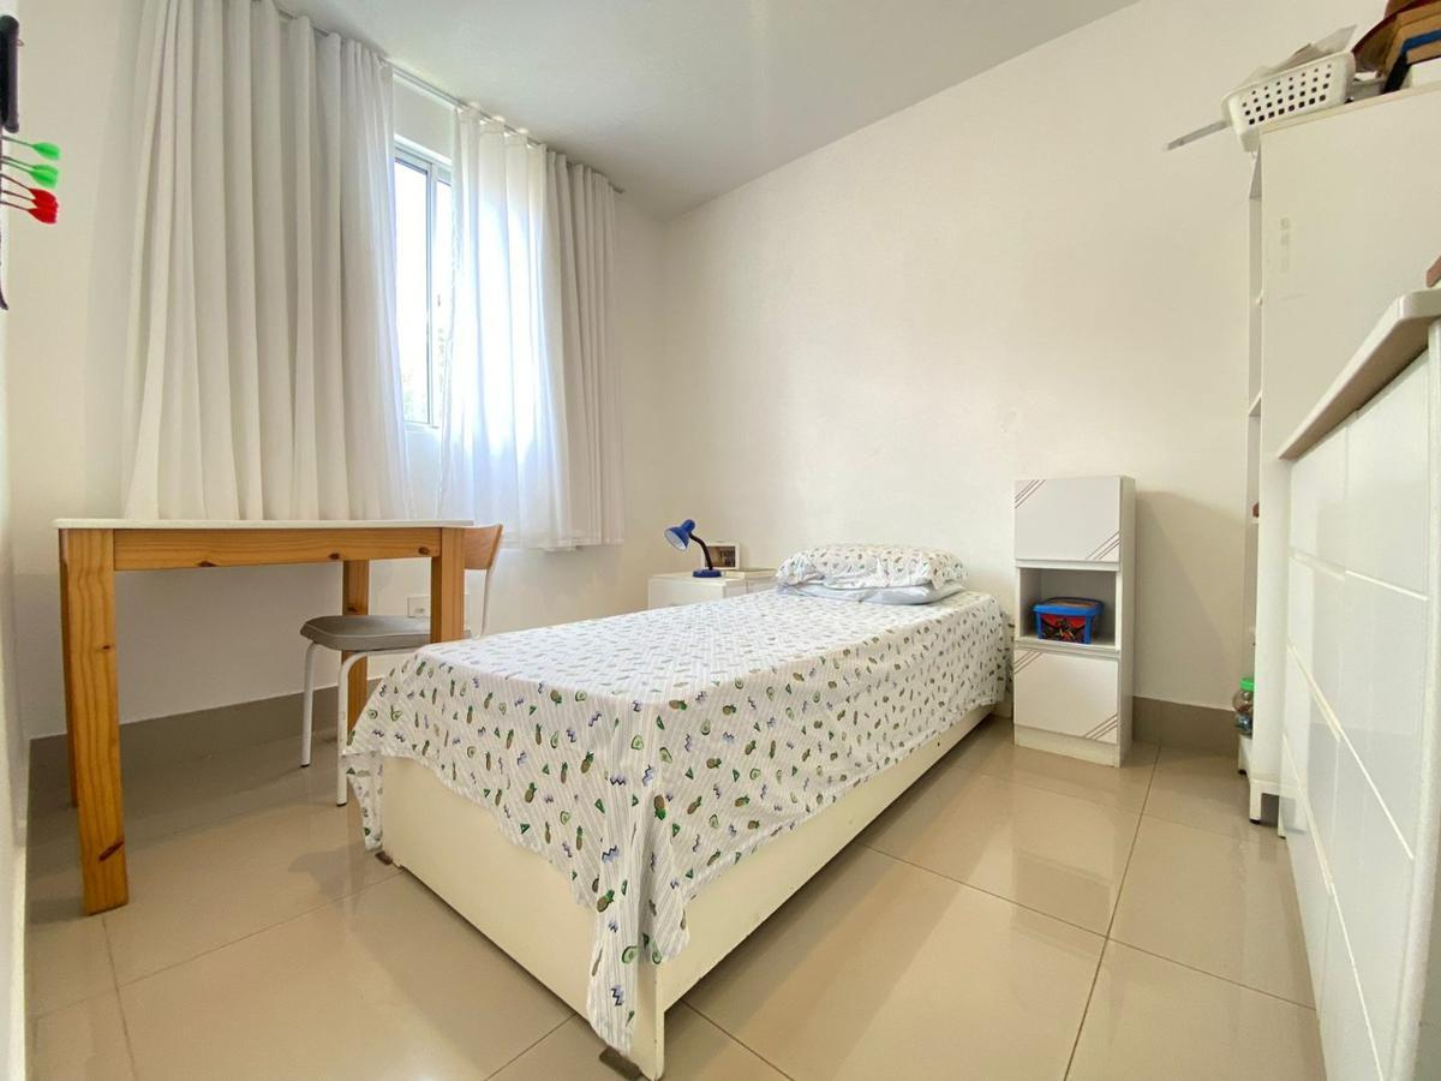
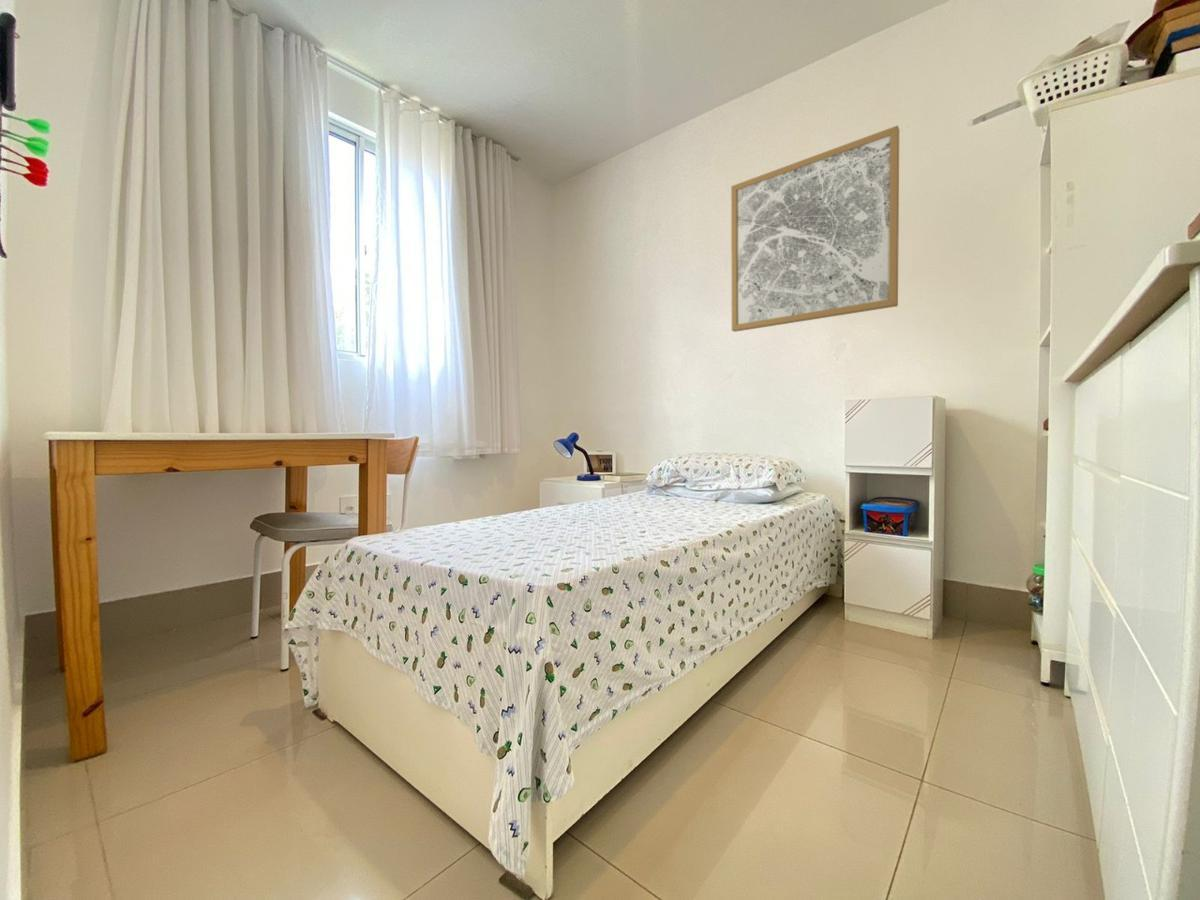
+ wall art (806, 240)
